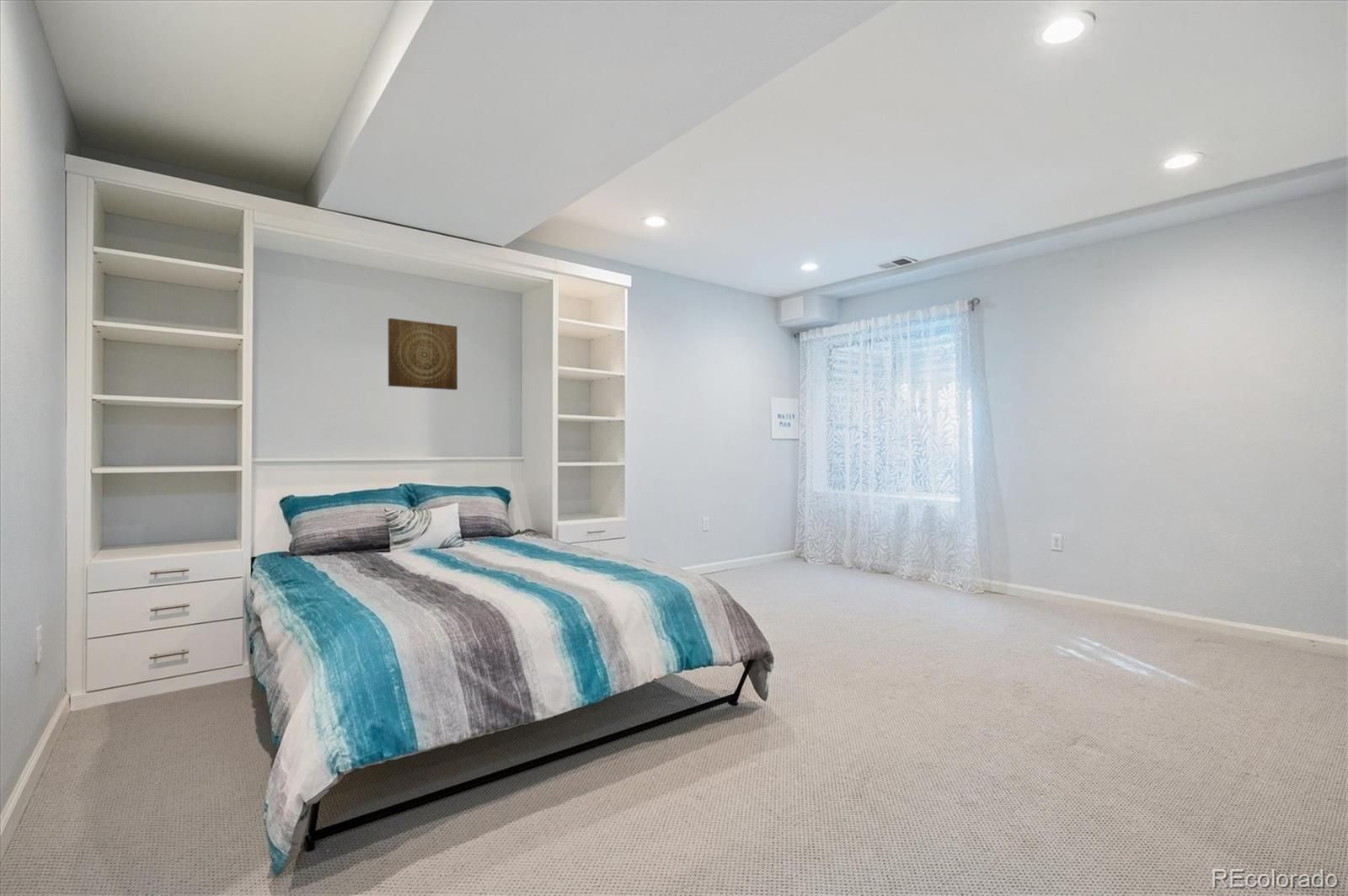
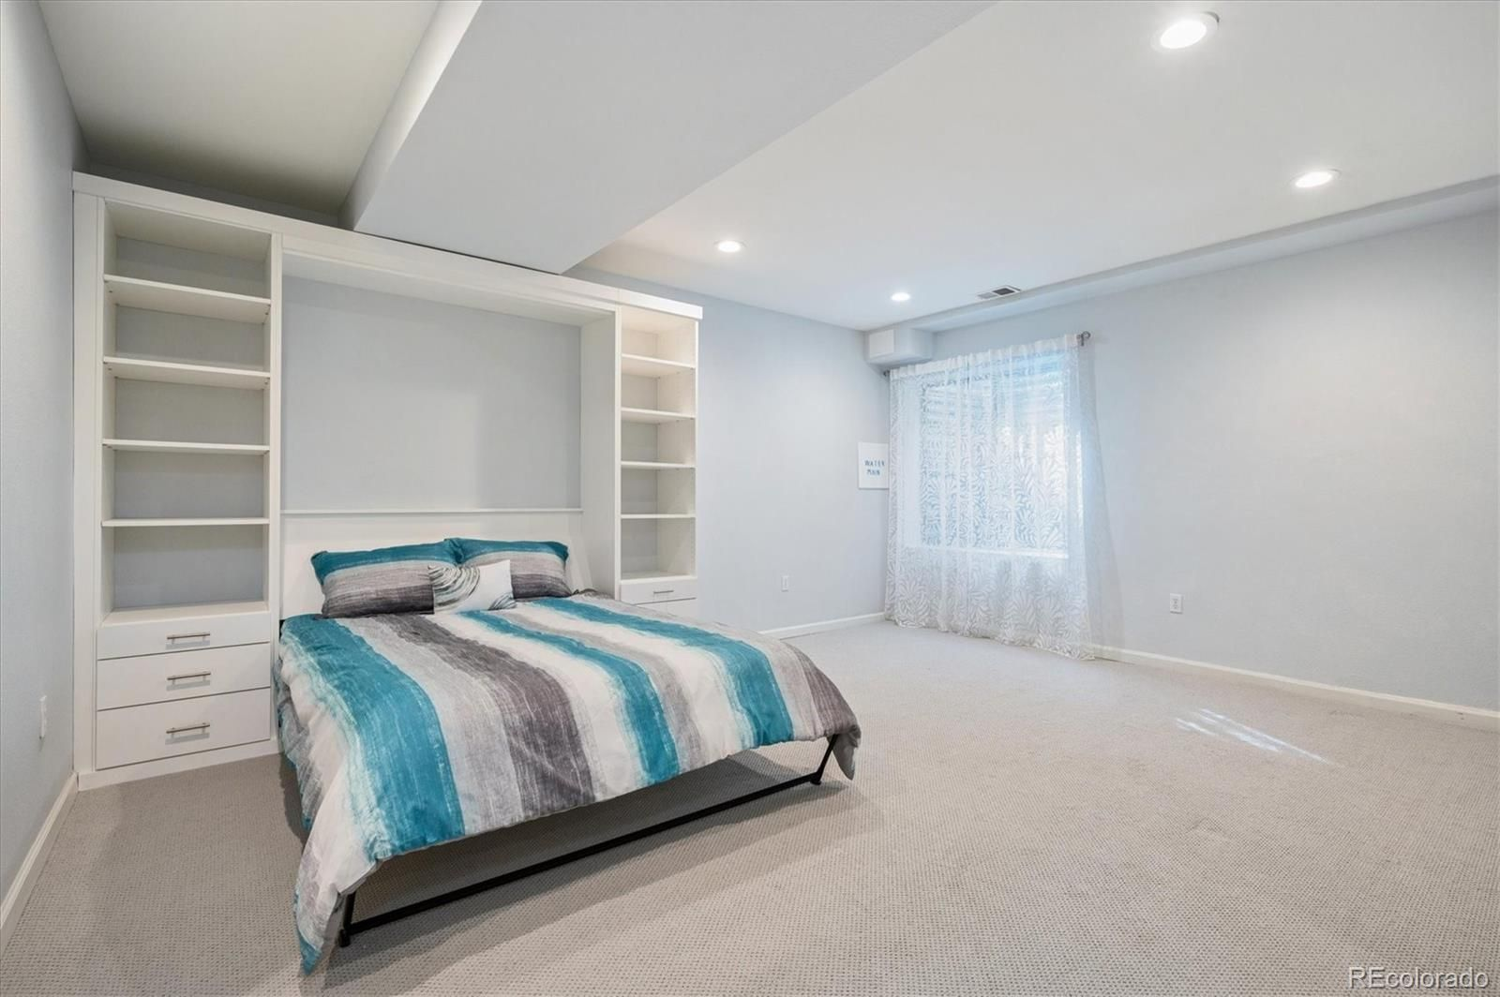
- wall art (423, 355)
